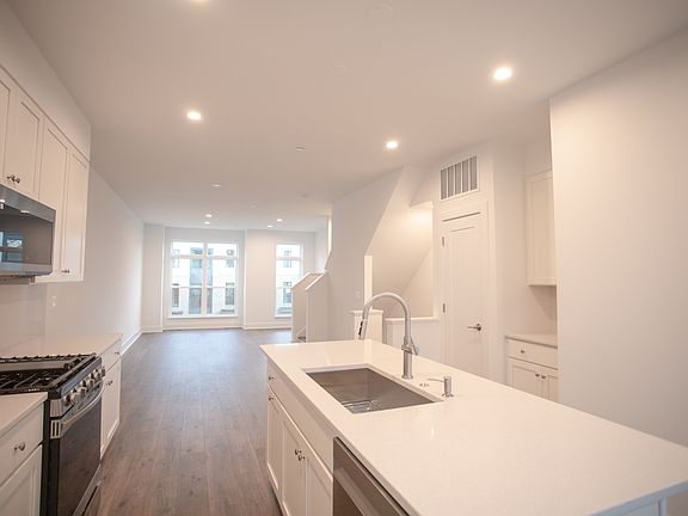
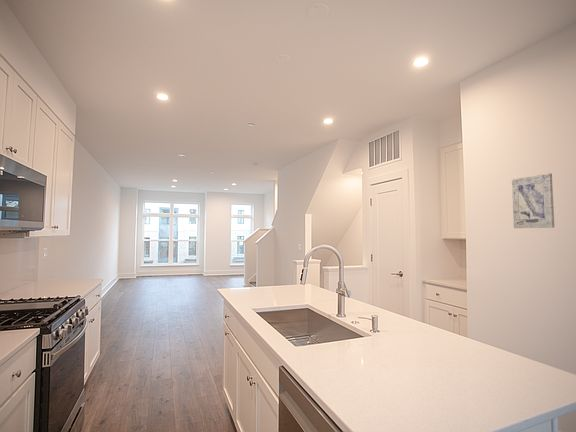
+ wall art (531, 202)
